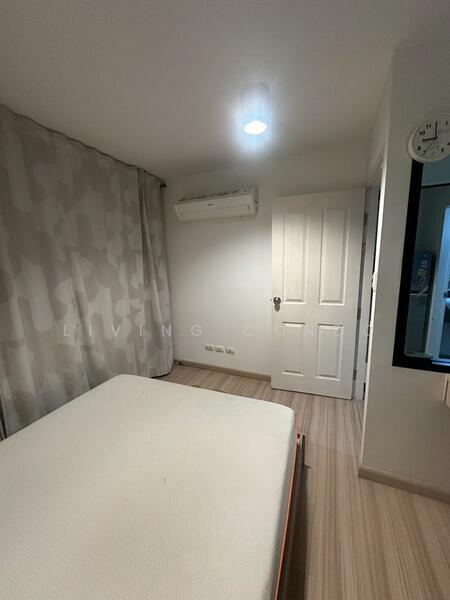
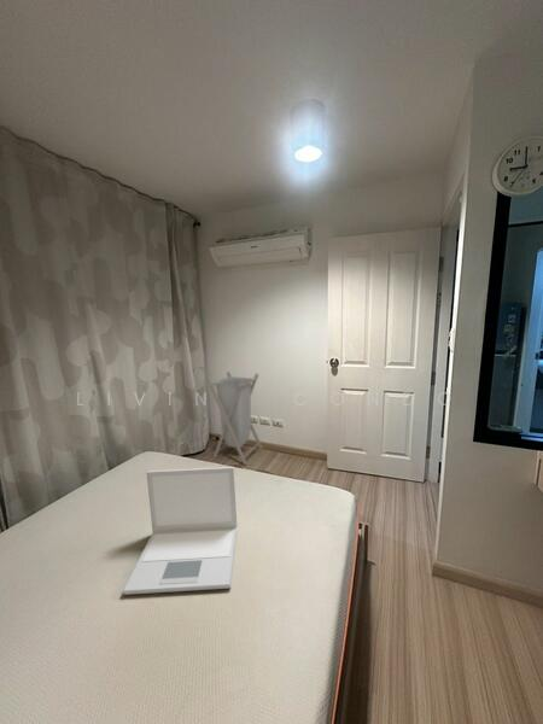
+ laptop (185, 522)
+ laundry hamper (235, 415)
